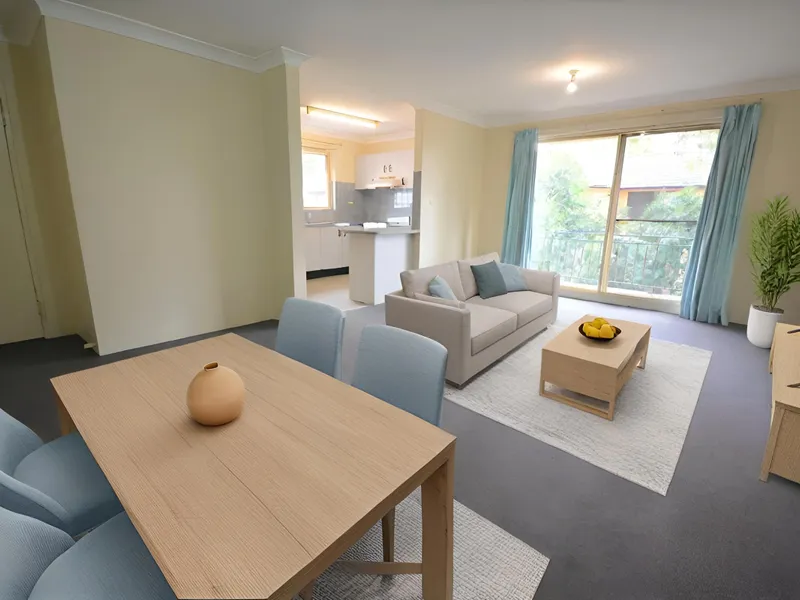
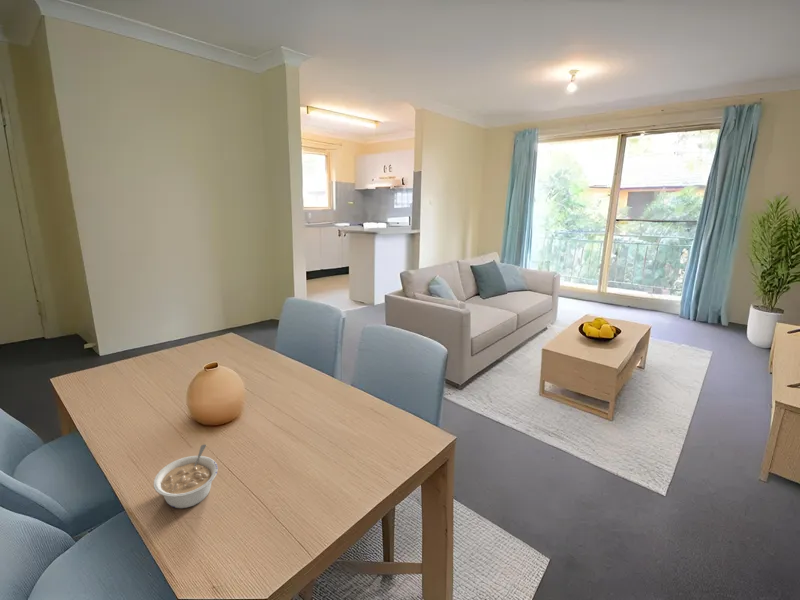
+ legume (186, 480)
